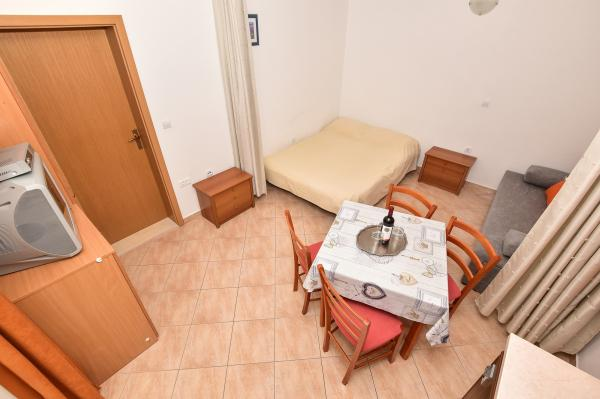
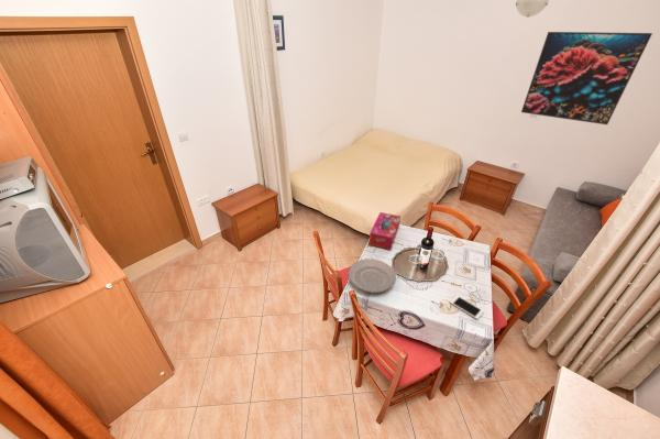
+ plate (371, 276)
+ tissue box (385, 230)
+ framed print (578, 78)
+ cell phone (465, 306)
